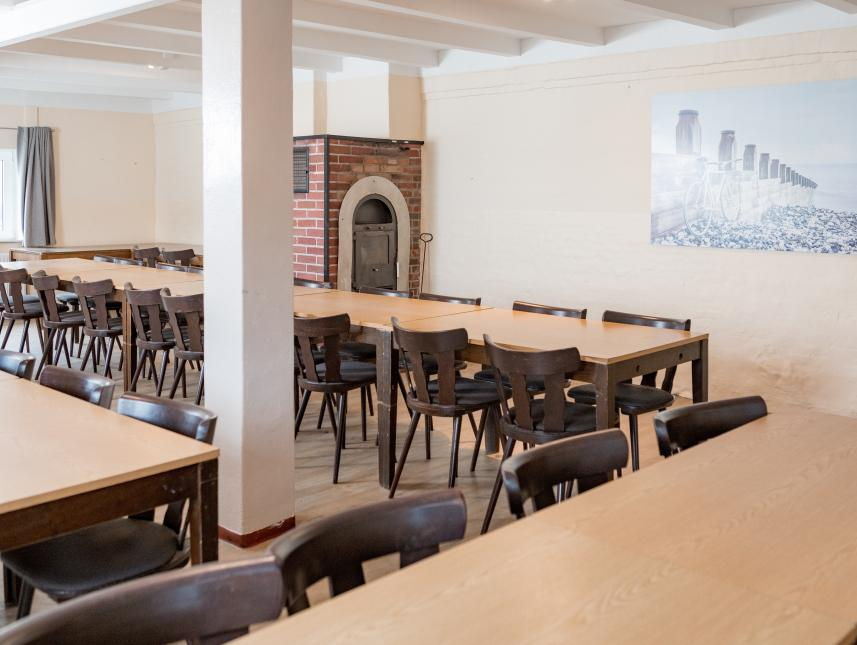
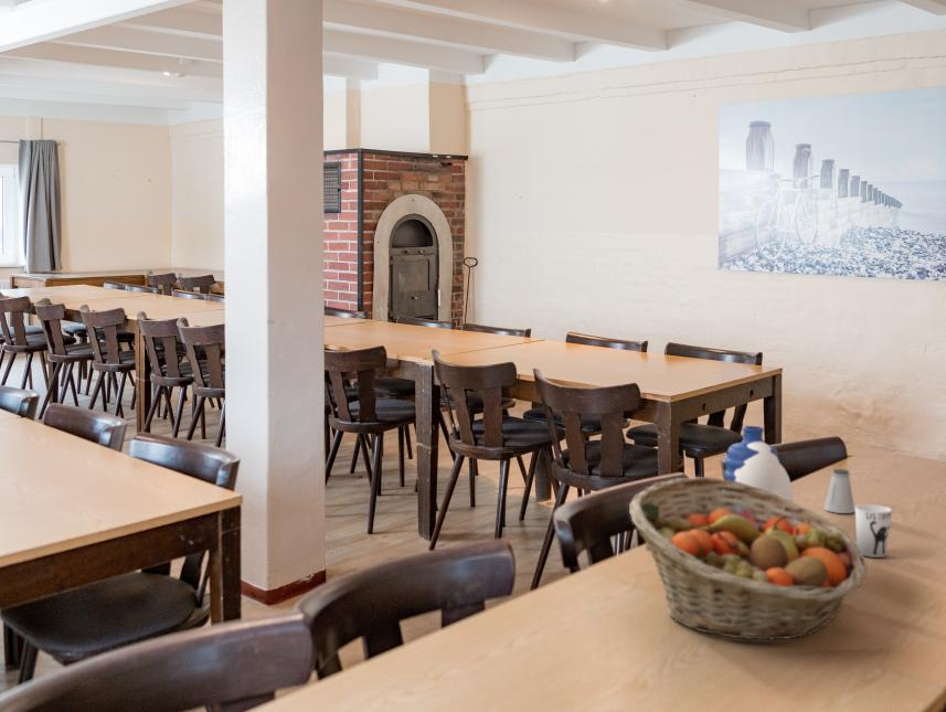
+ saltshaker (840, 489)
+ cup (872, 531)
+ vase (758, 482)
+ fruit basket (745, 552)
